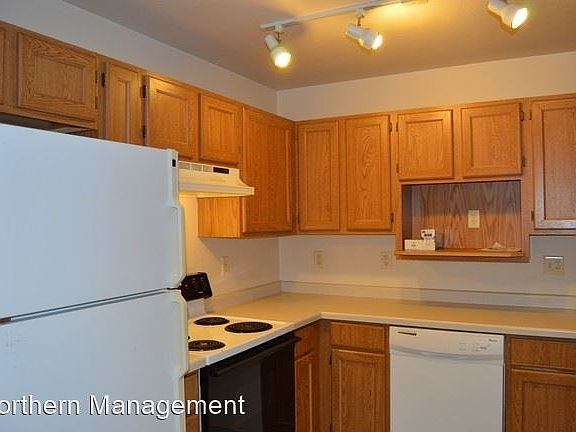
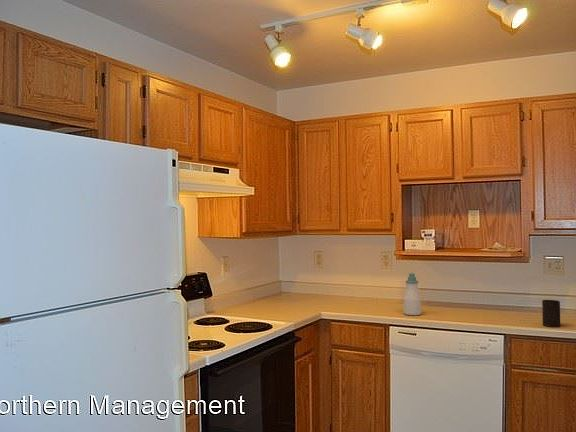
+ soap bottle (412, 293)
+ cup (551, 313)
